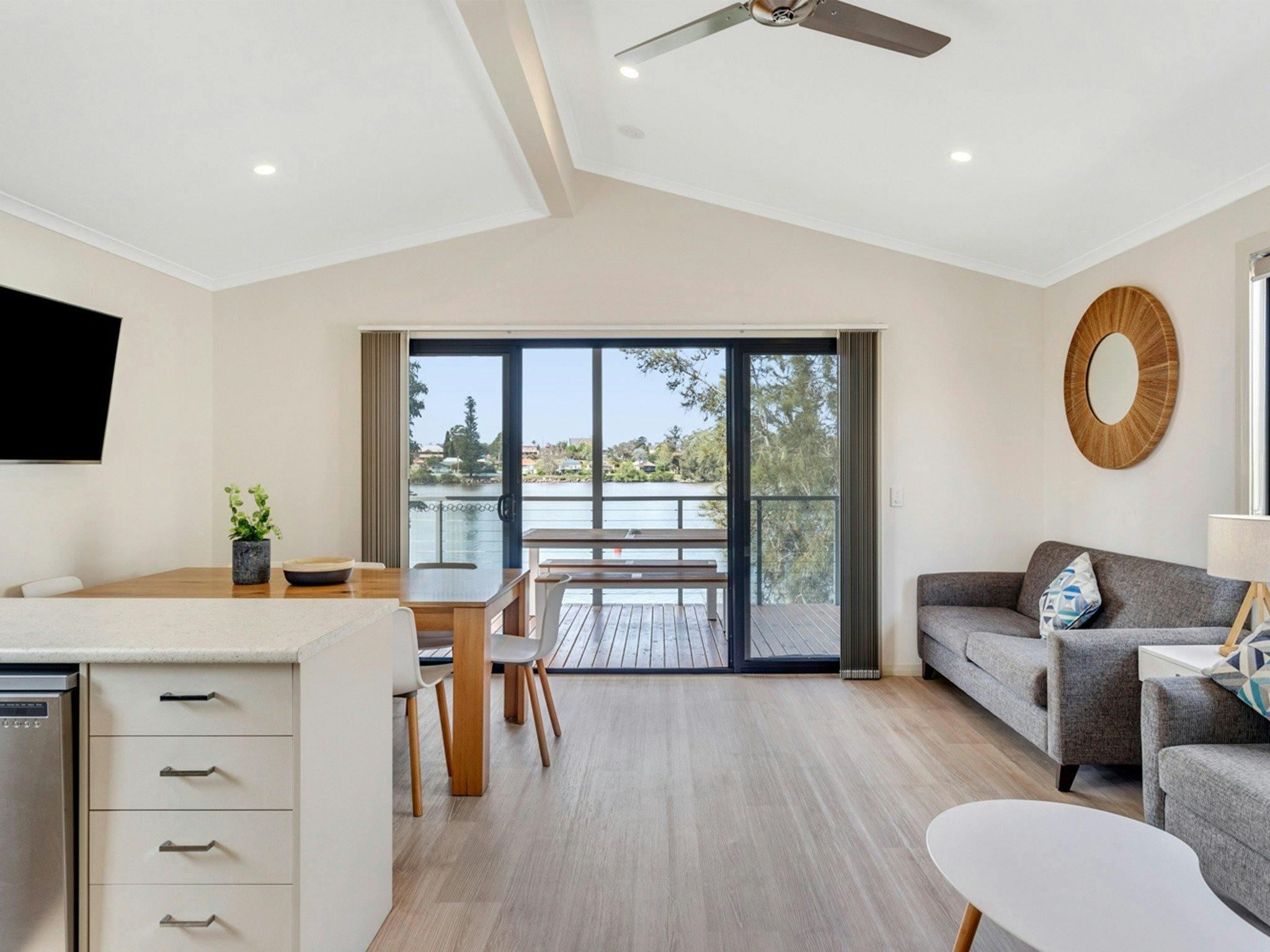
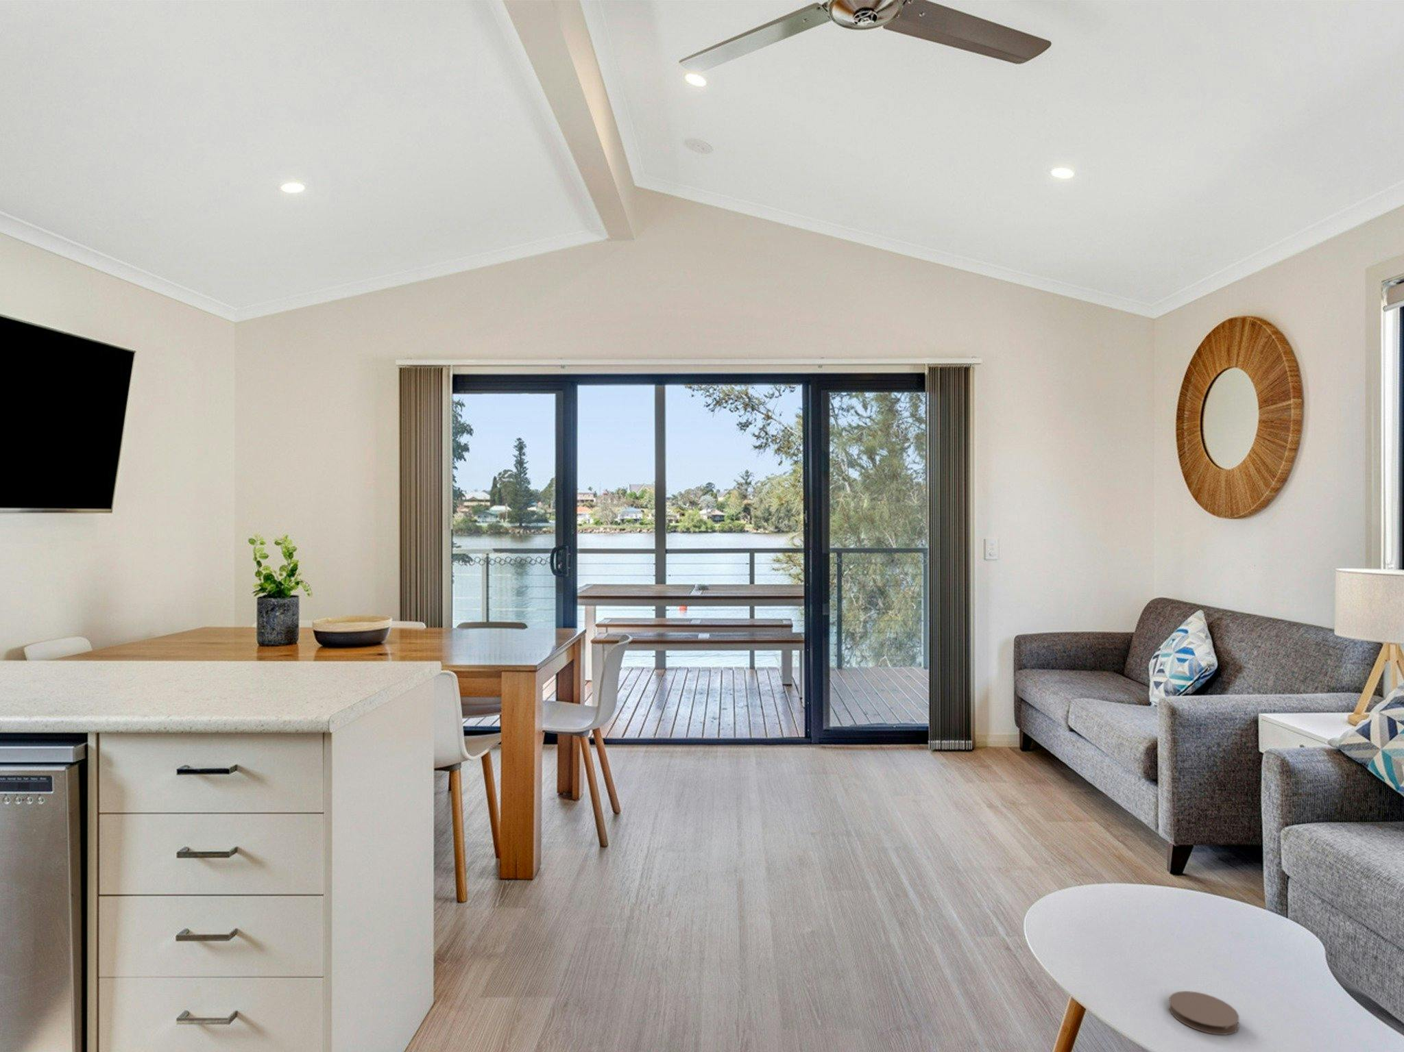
+ coaster (1203, 1011)
